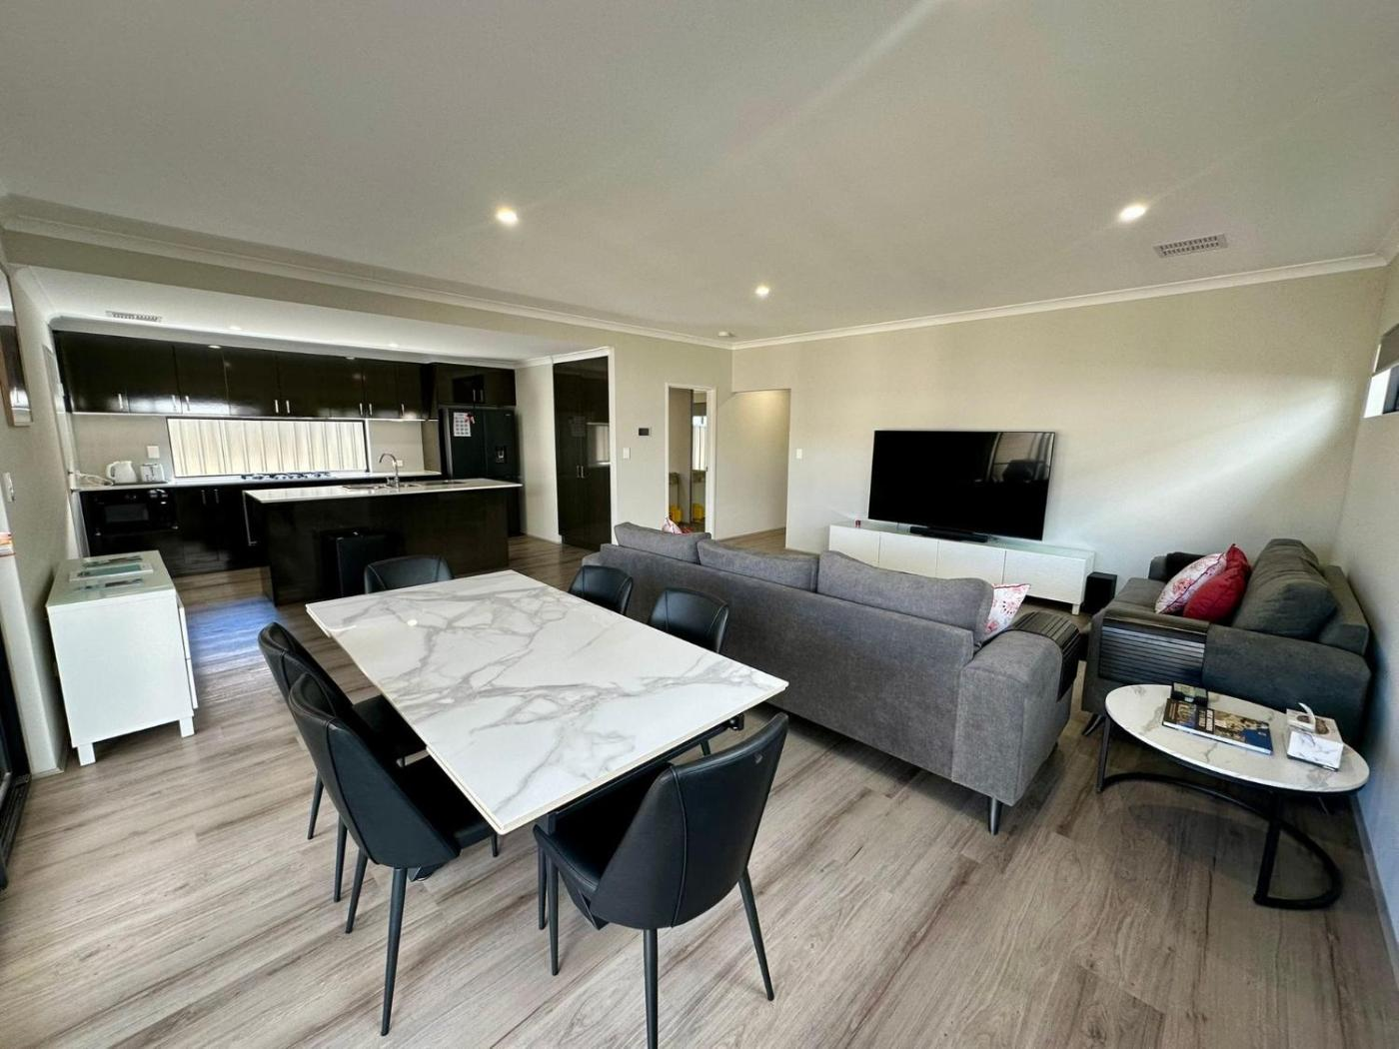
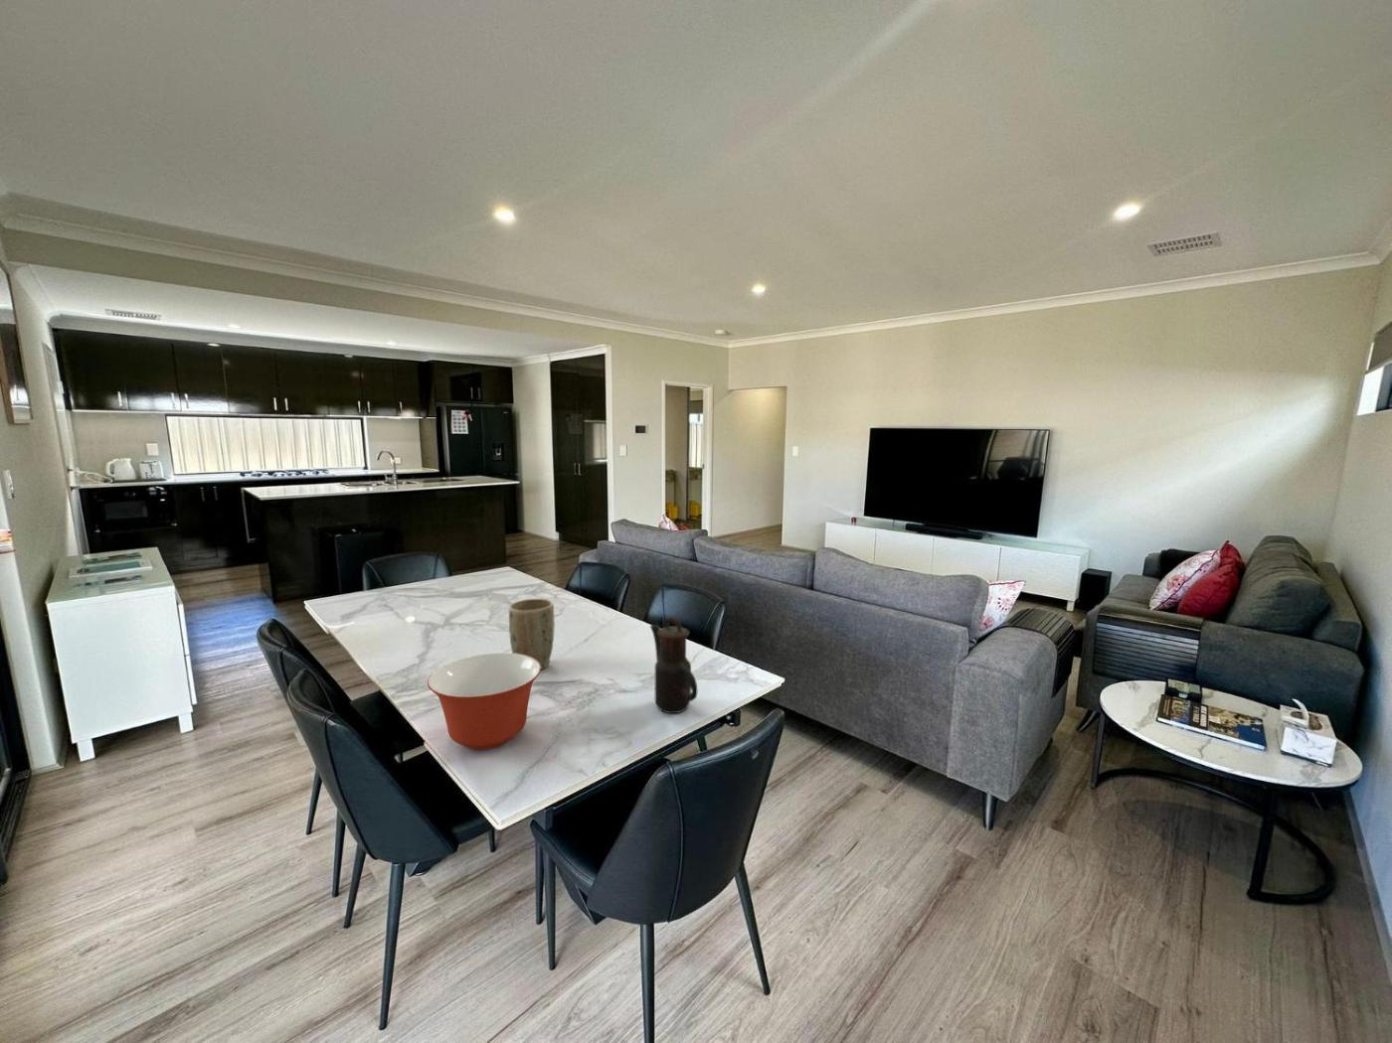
+ plant pot (532, 634)
+ teapot (672, 662)
+ mixing bowl (487, 704)
